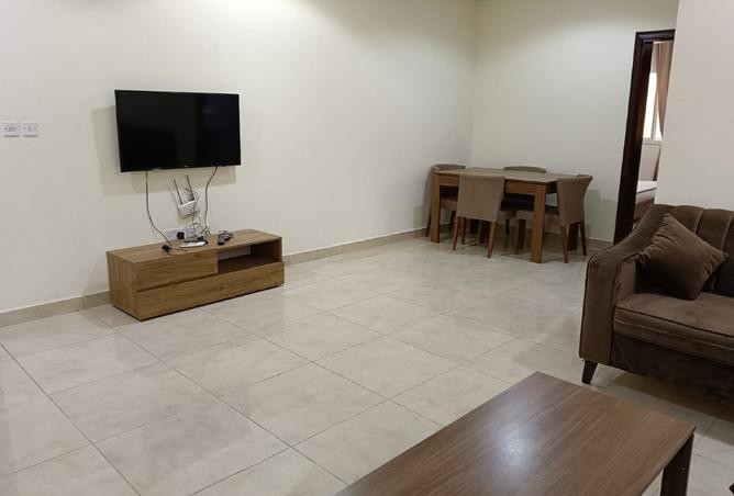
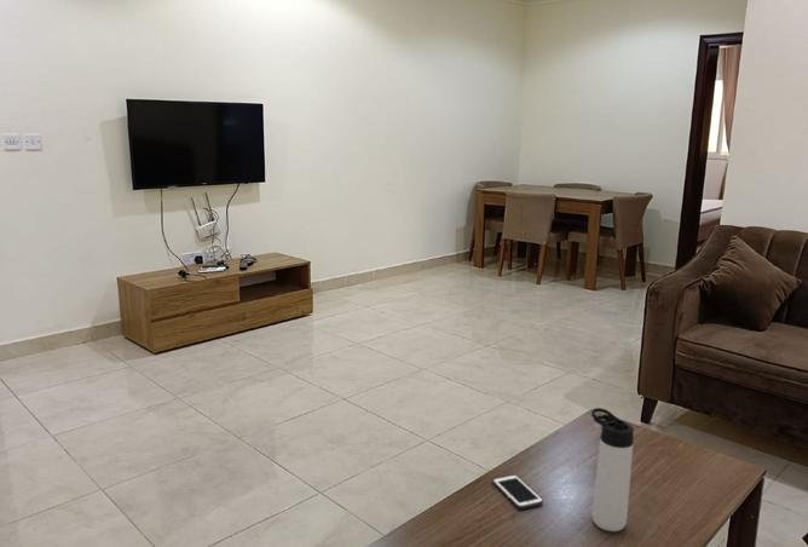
+ cell phone (516, 490)
+ thermos bottle (607, 468)
